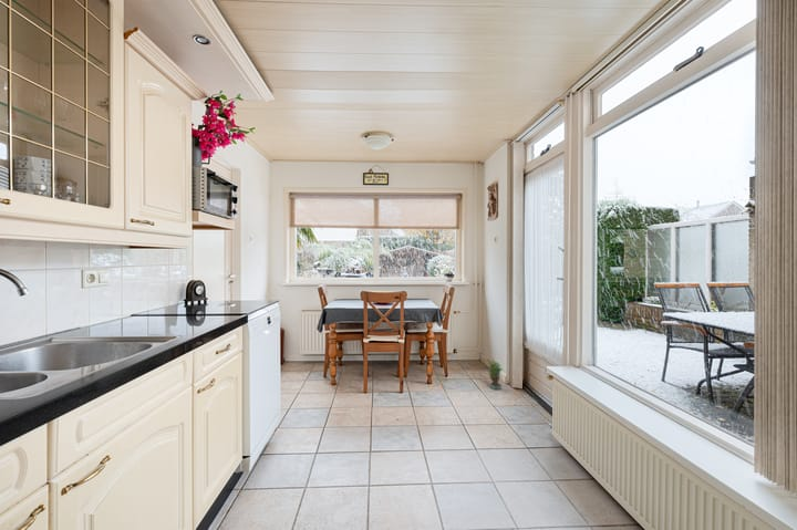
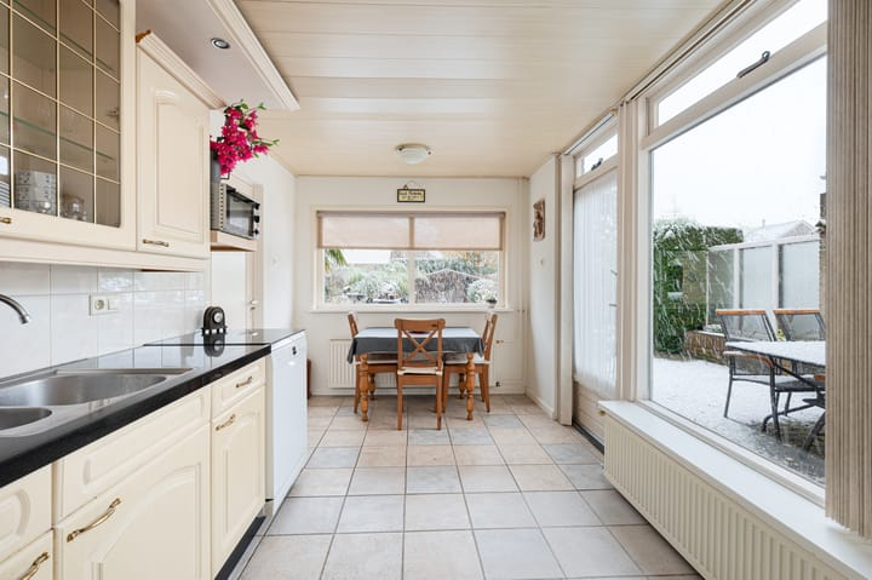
- potted plant (493, 372)
